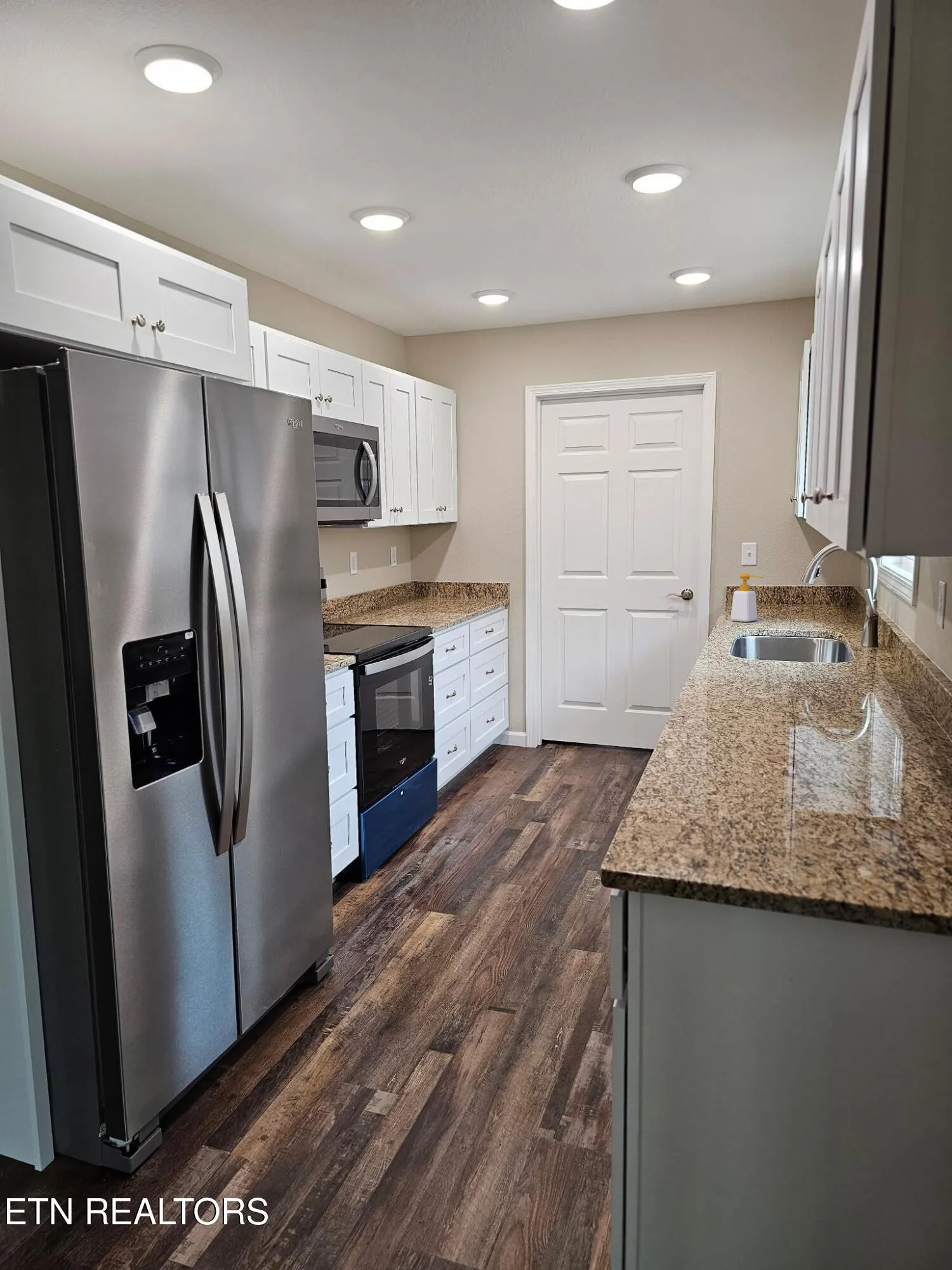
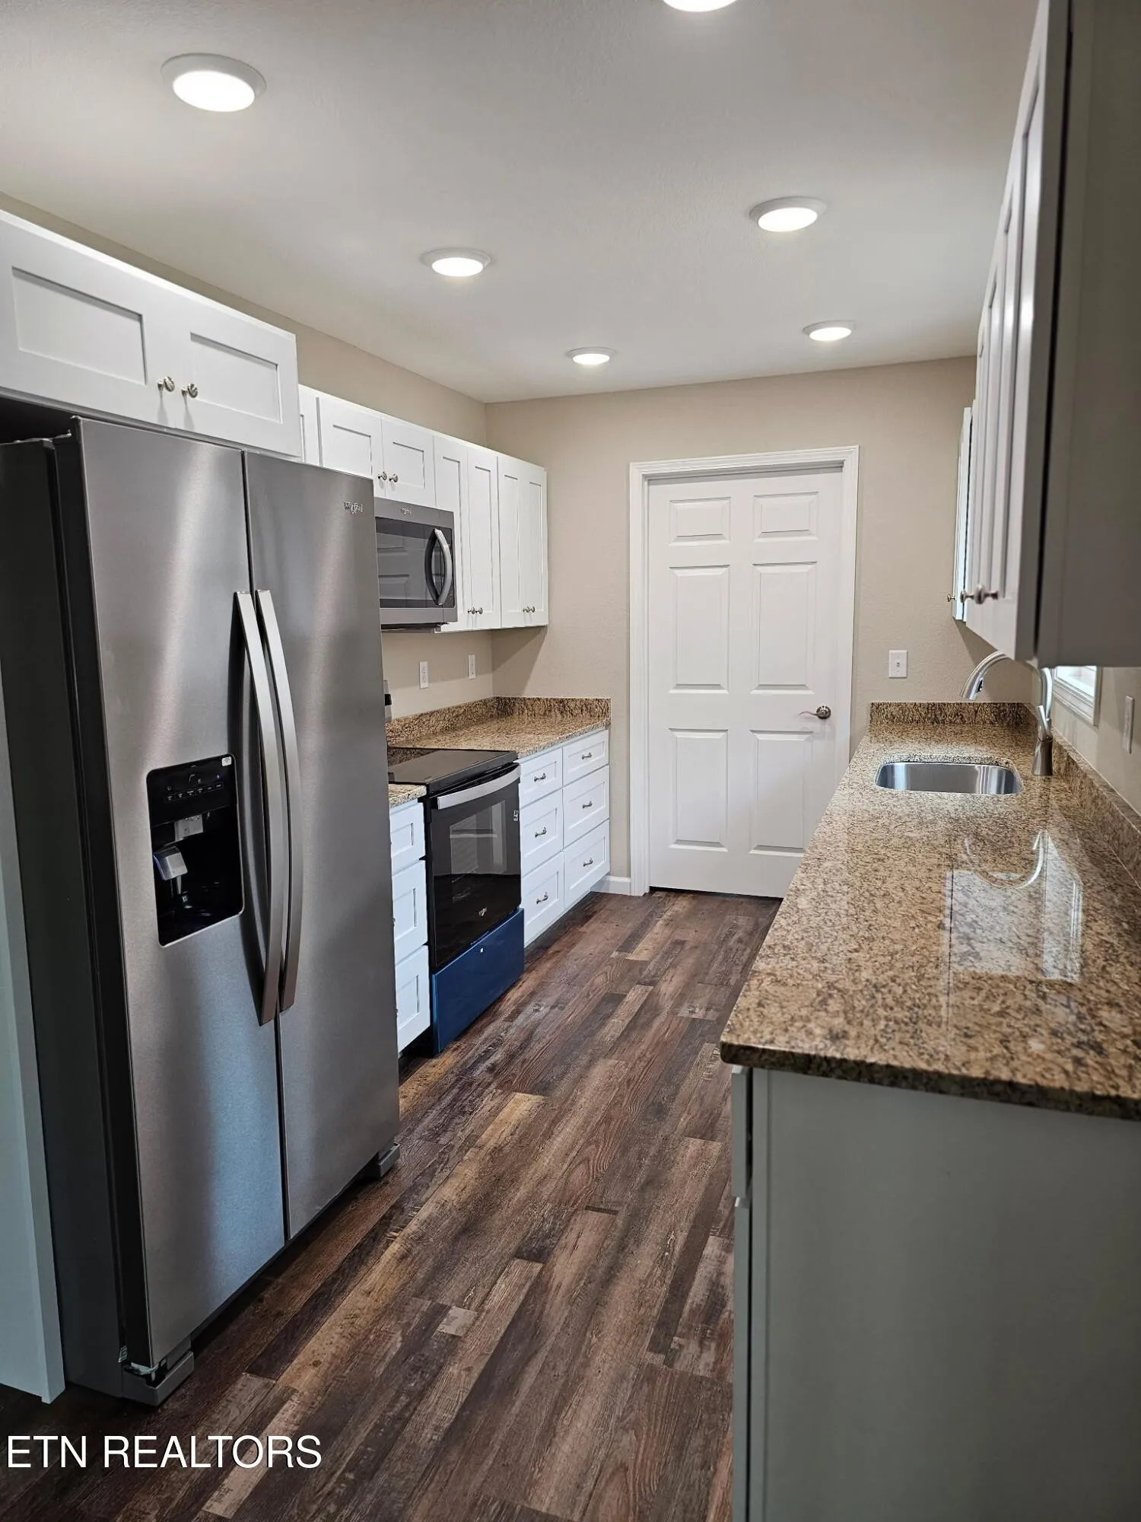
- soap bottle (748, 597)
